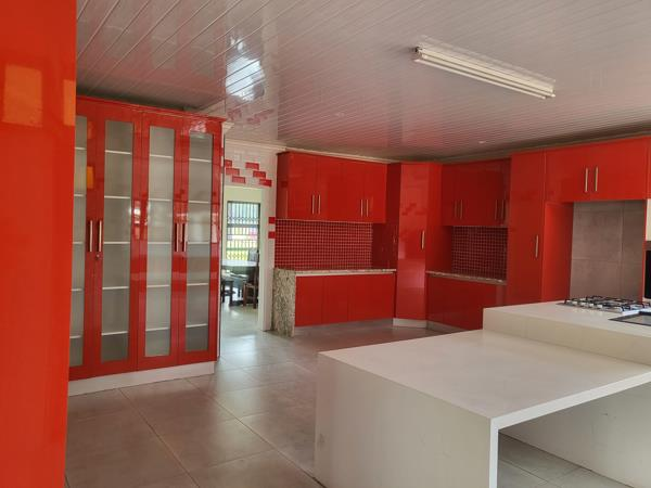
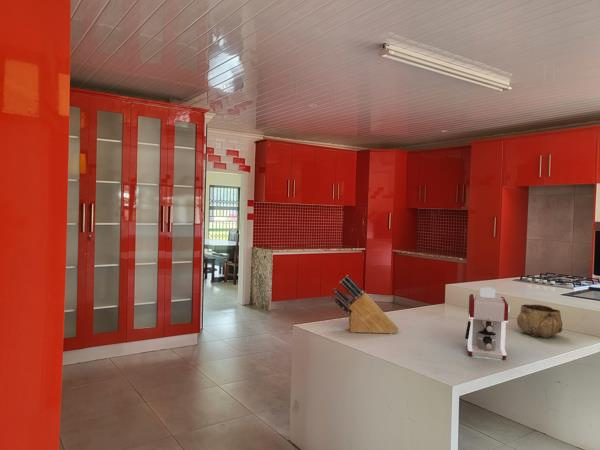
+ decorative bowl (539, 321)
+ knife block (365, 303)
+ coffee maker (487, 322)
